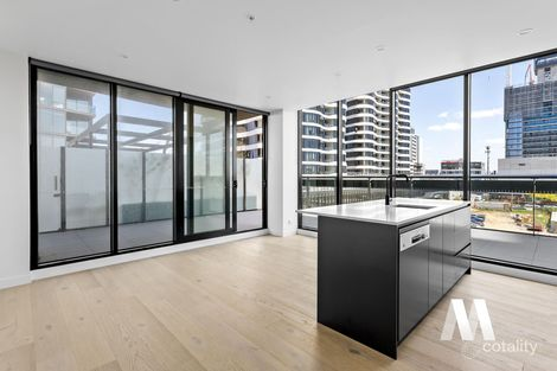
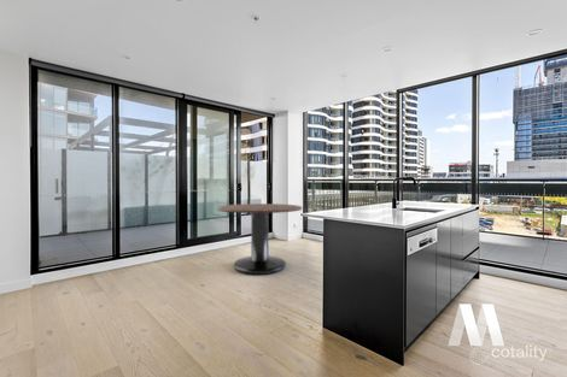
+ dining table (259, 236)
